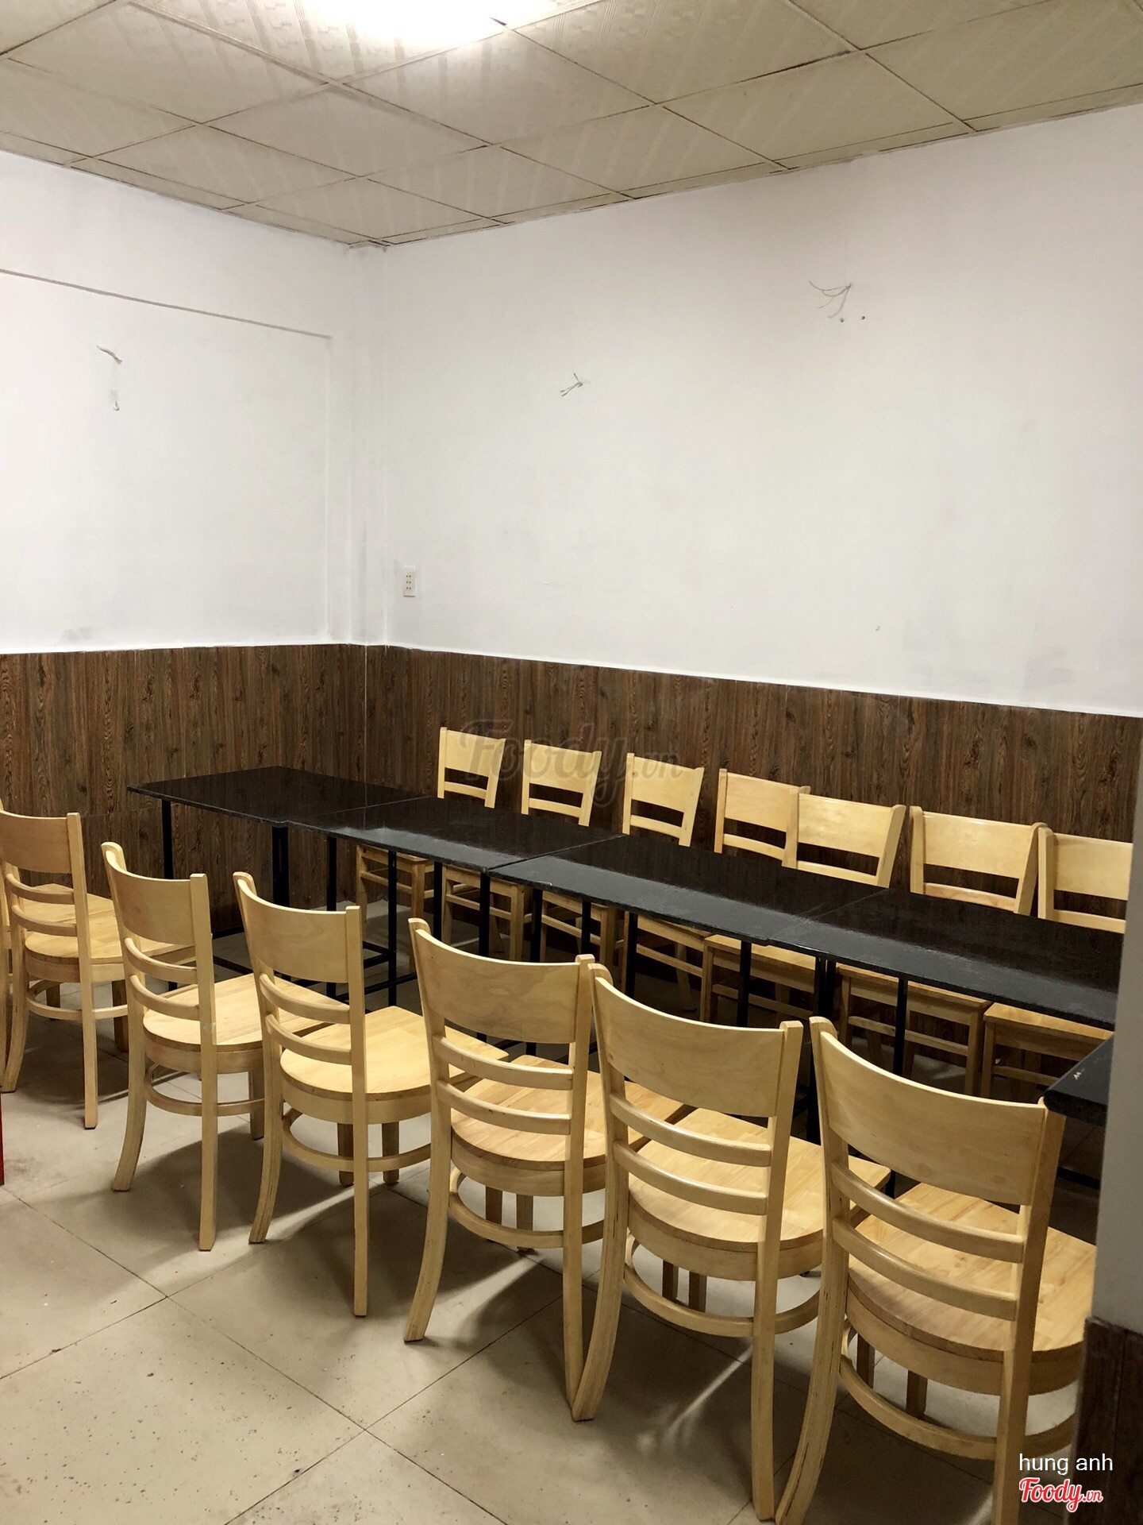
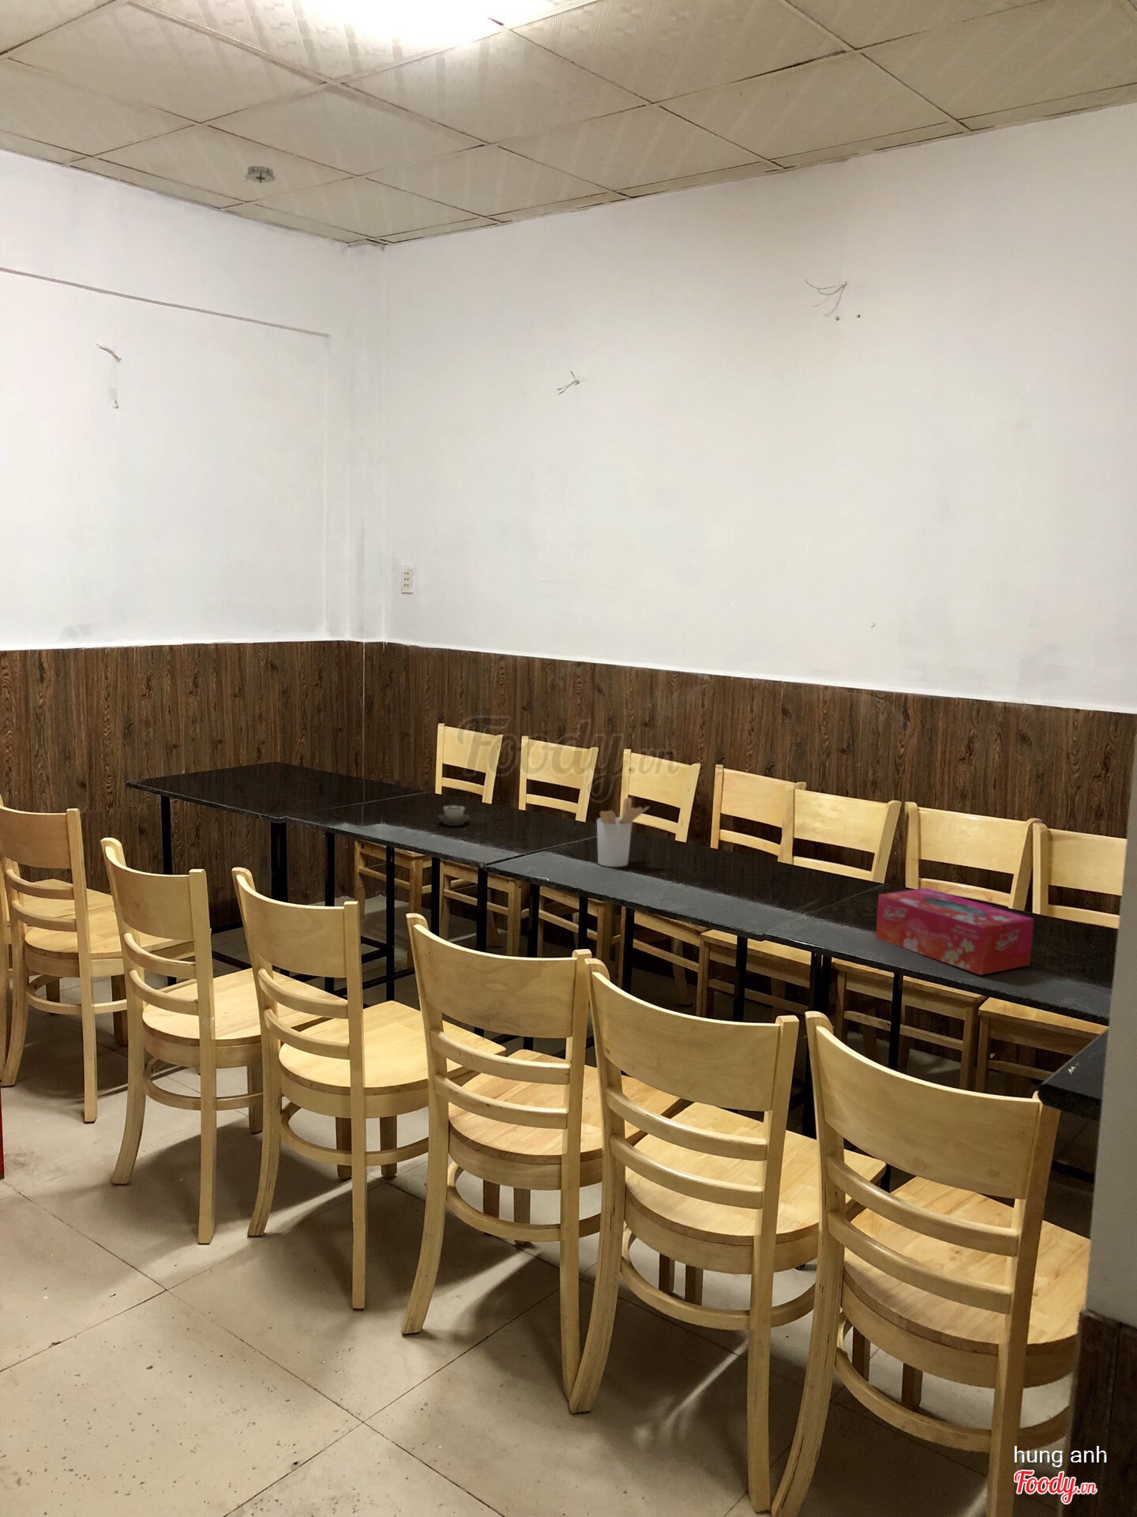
+ smoke detector (259, 174)
+ tissue box (952, 928)
+ utensil holder (621, 833)
+ cup (453, 816)
